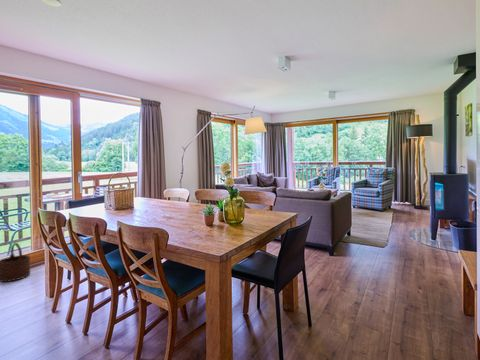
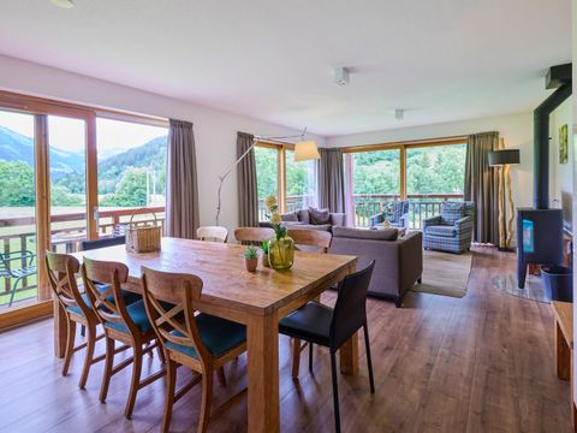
- wooden bucket (14, 260)
